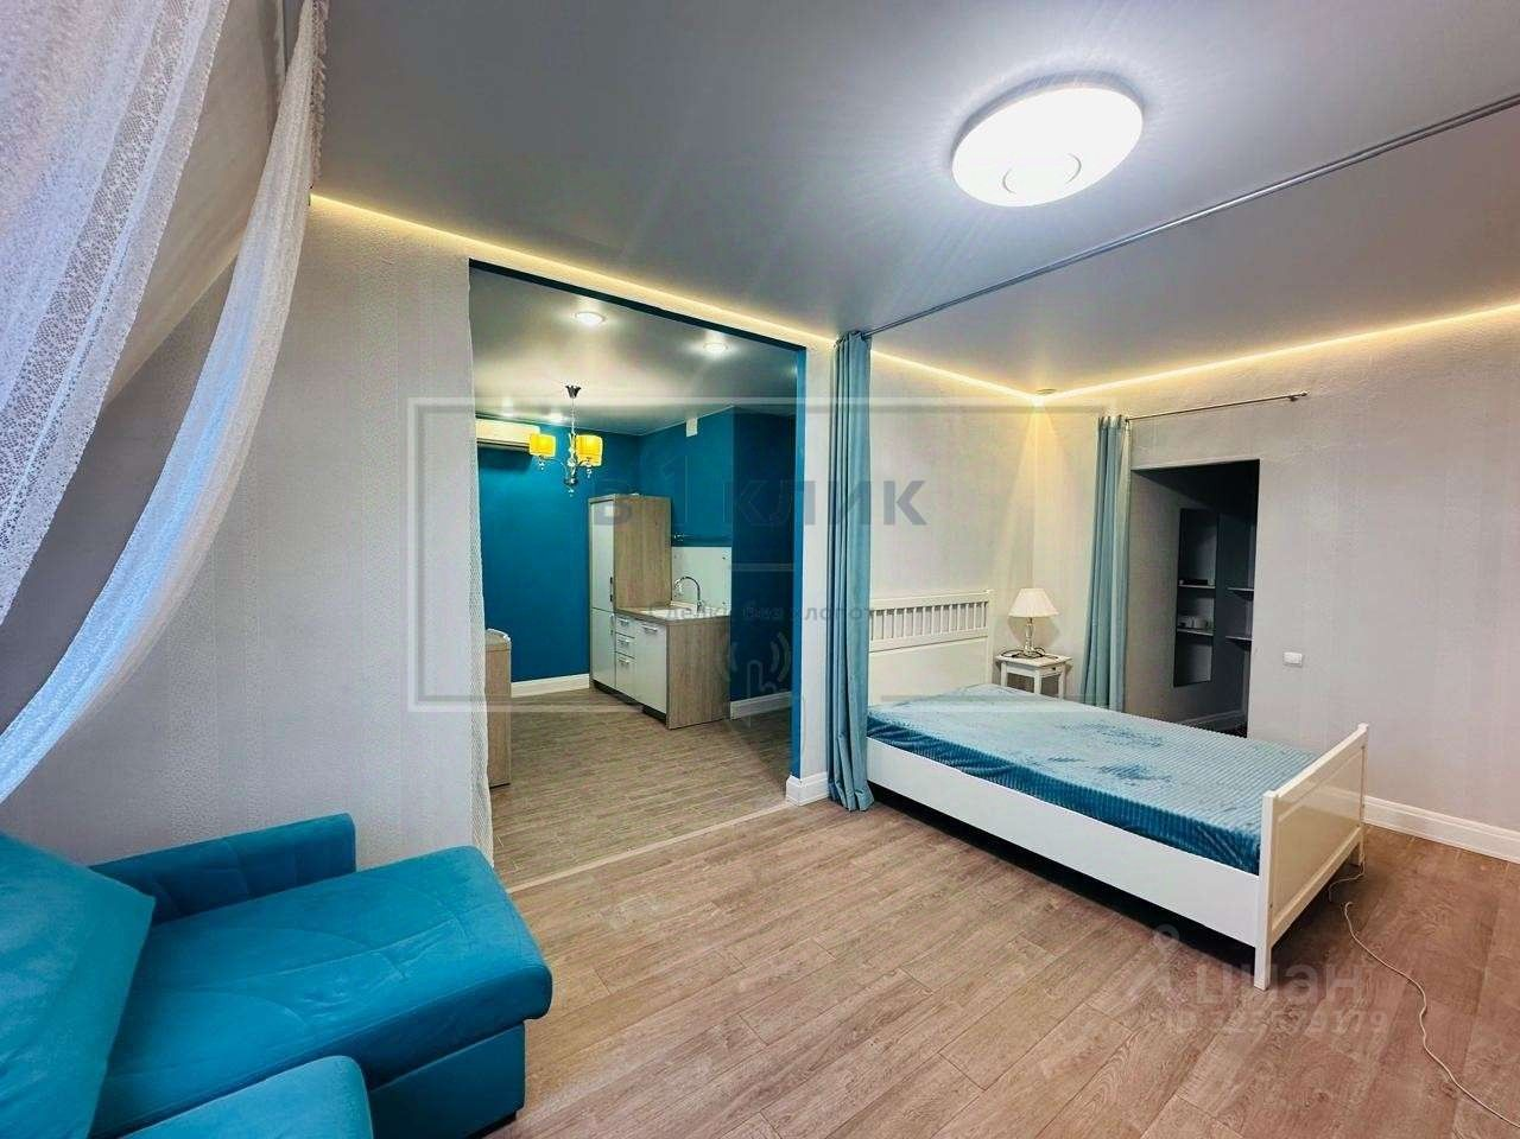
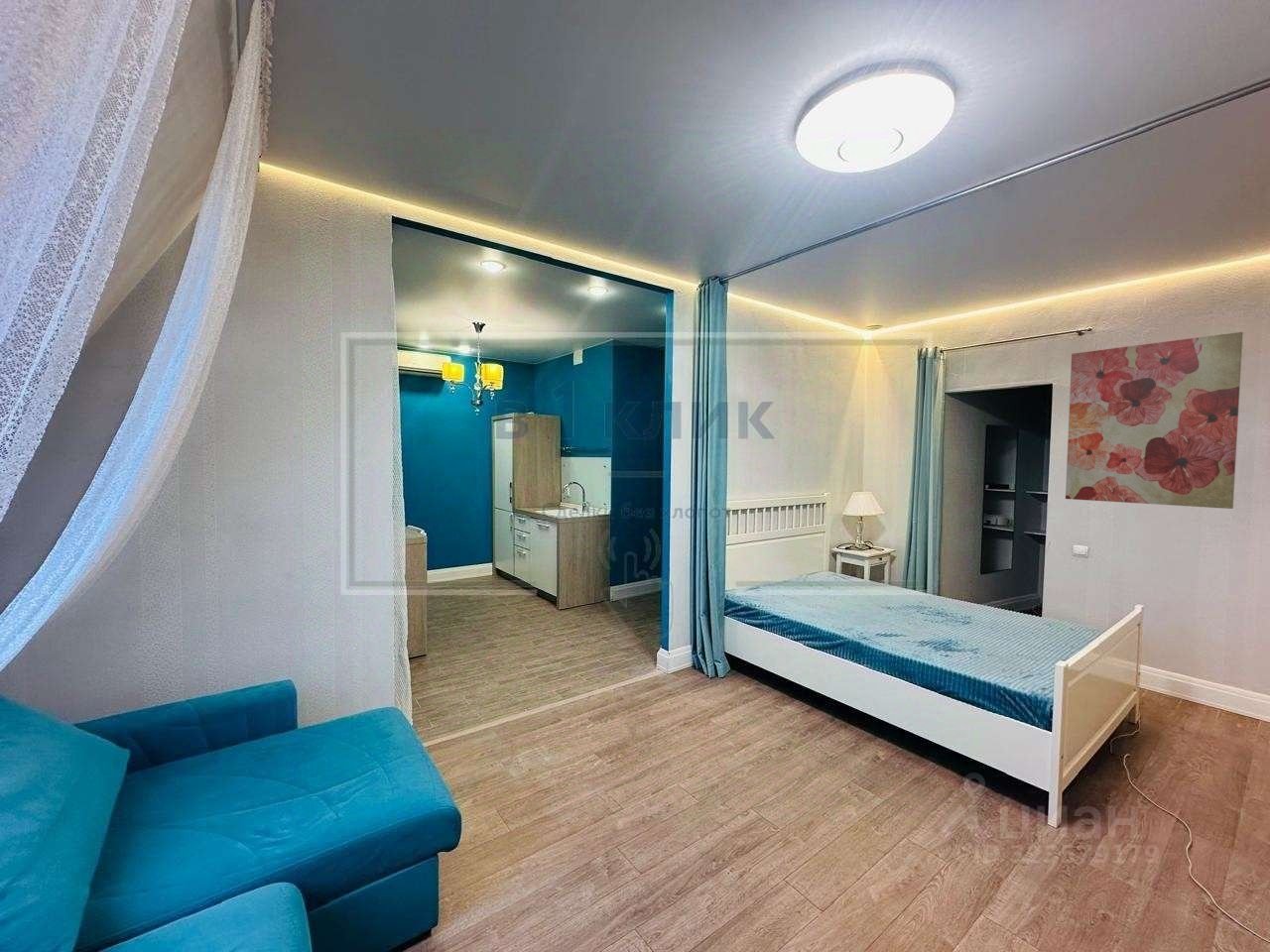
+ wall art (1145, 423)
